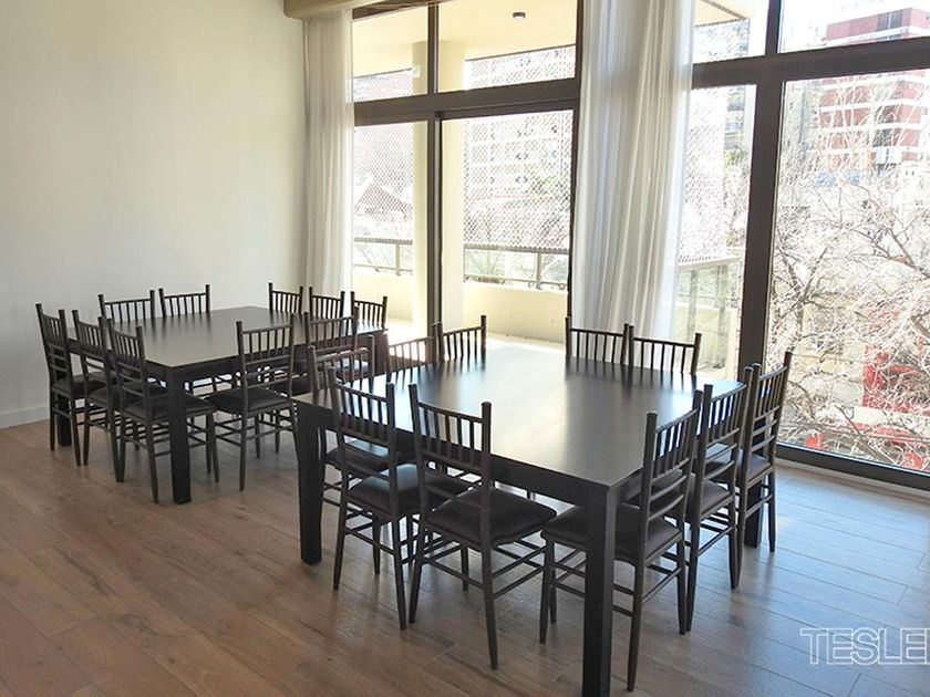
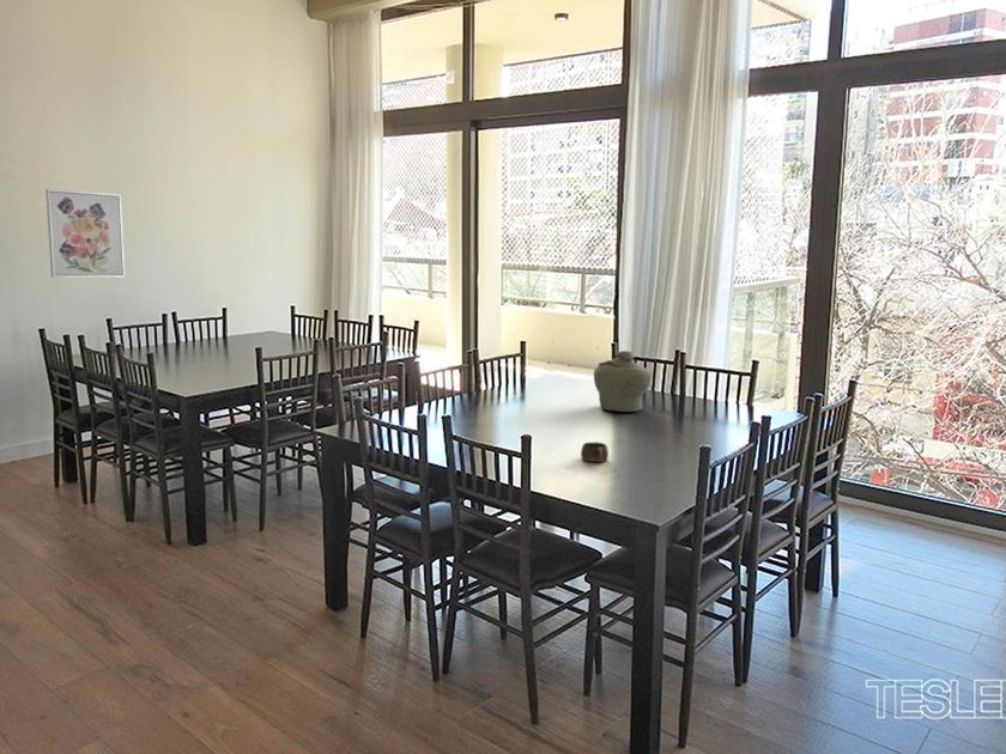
+ wall art (86, 235)
+ jar (622, 379)
+ cup (594, 452)
